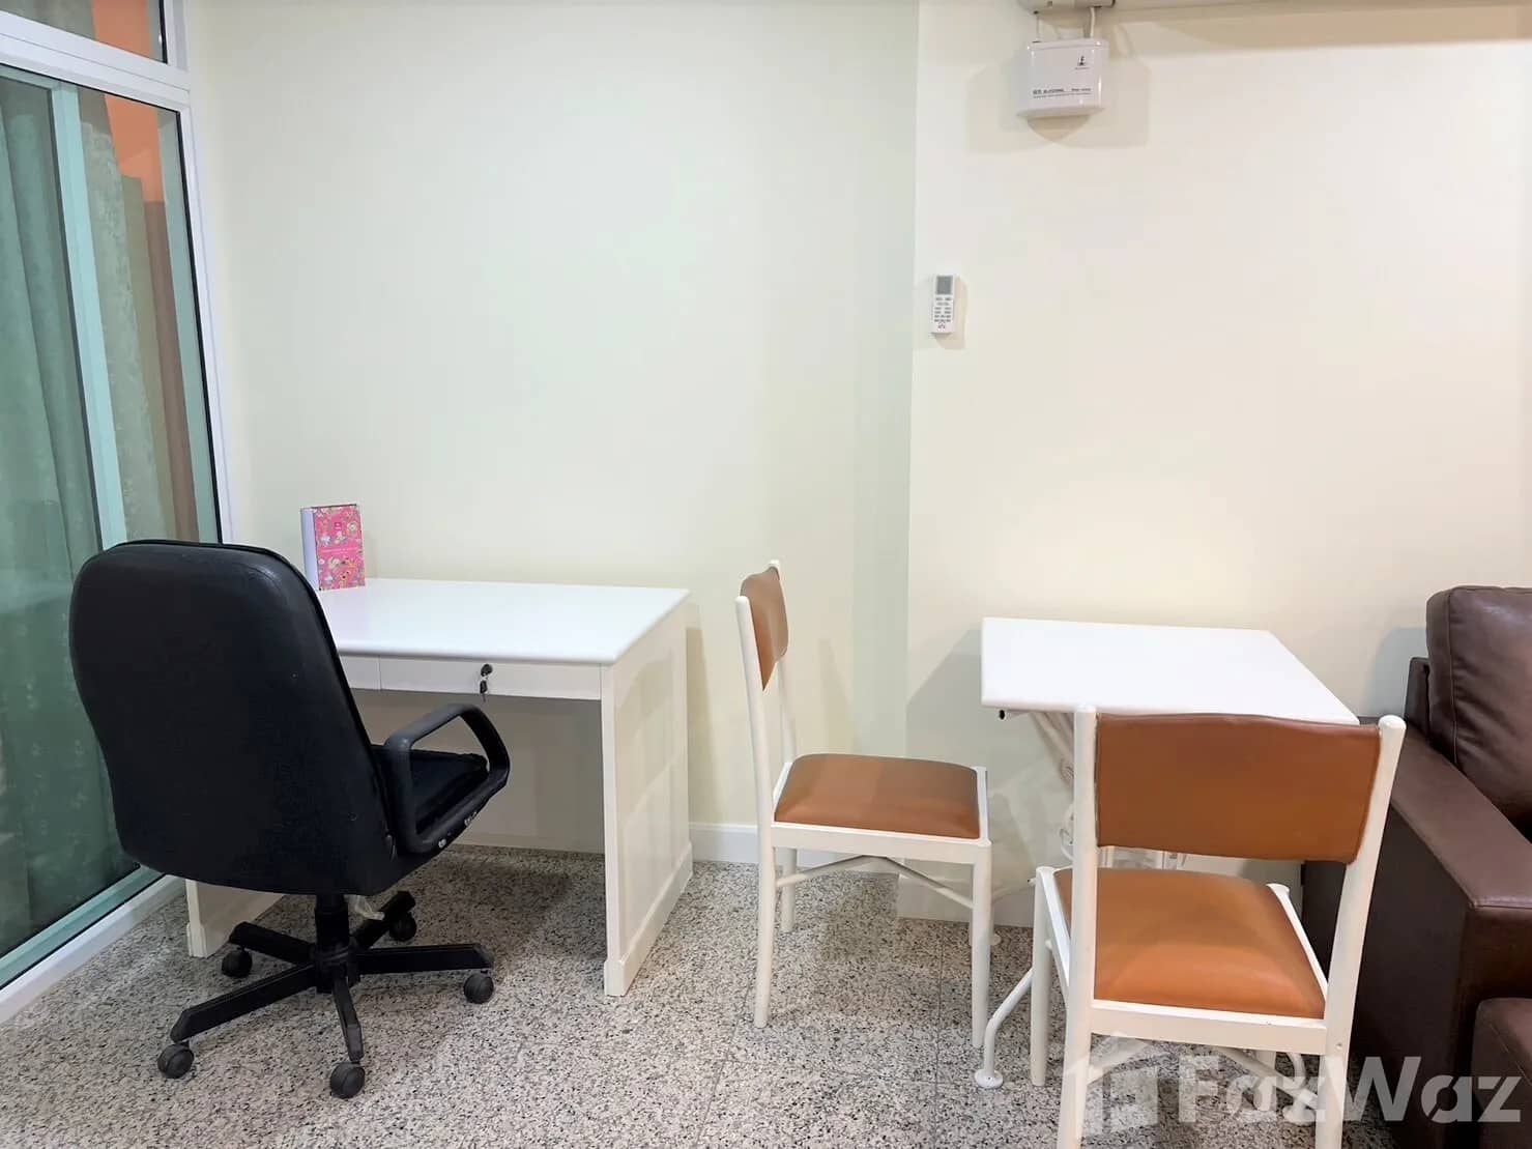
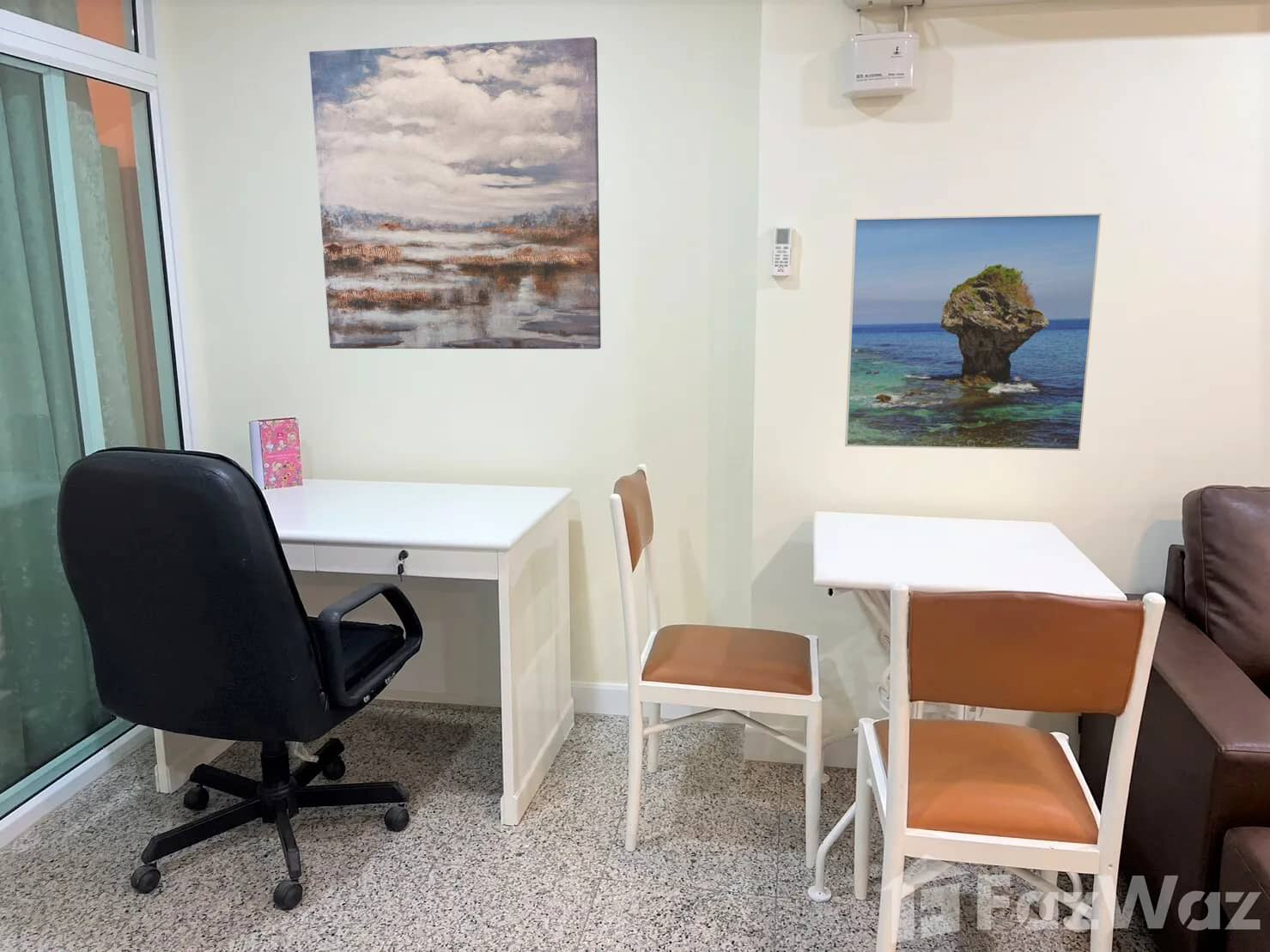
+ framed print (966, 335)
+ wall art (456, 202)
